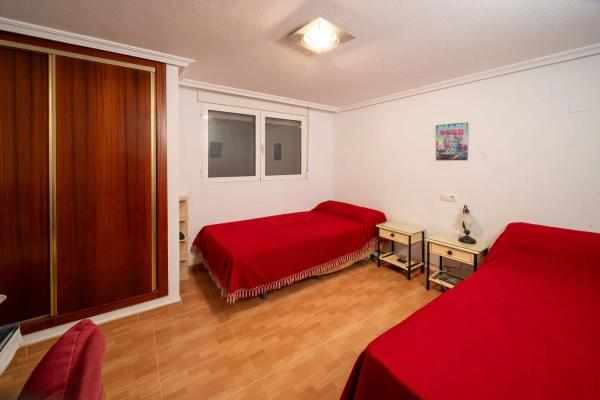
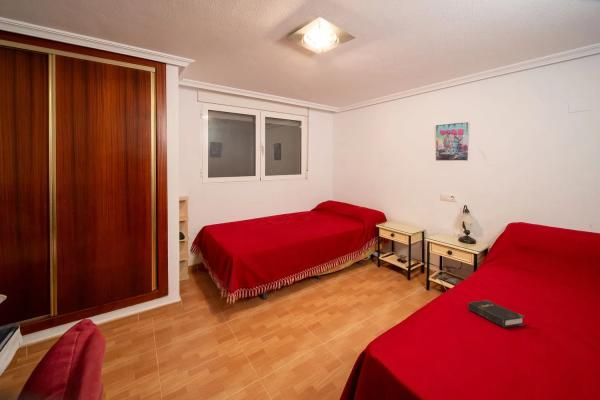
+ hardback book (494, 312)
